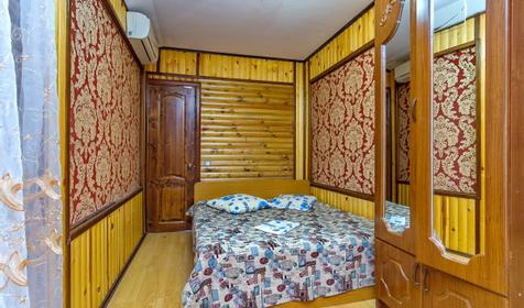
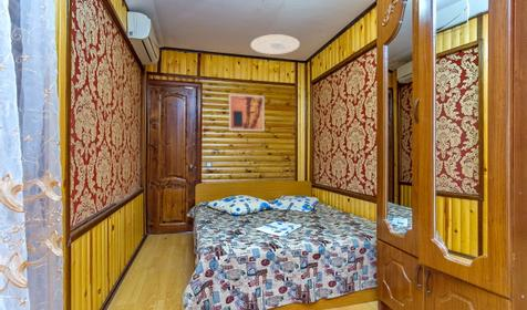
+ wall art (246, 113)
+ ceiling light (275, 42)
